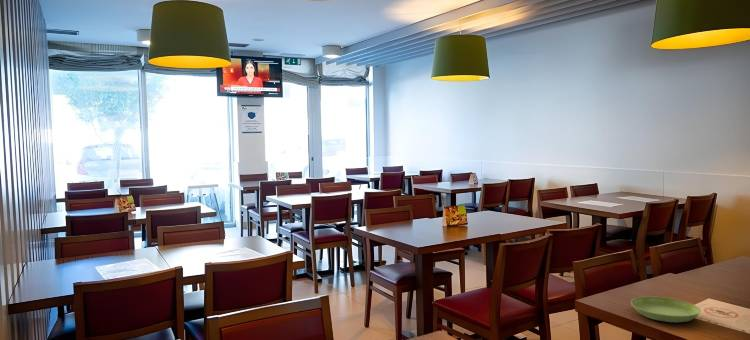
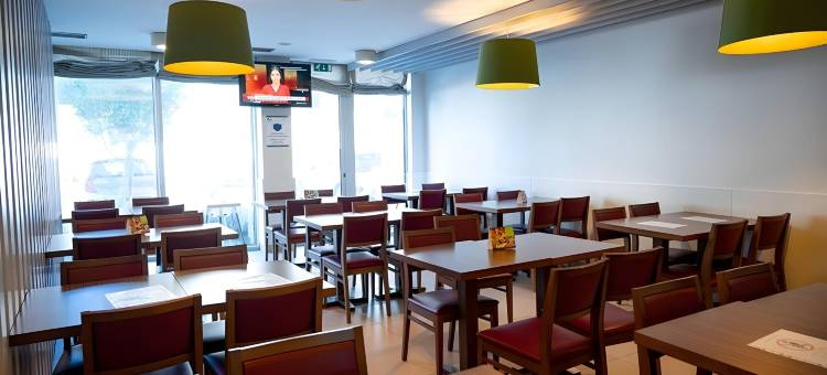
- saucer (664, 310)
